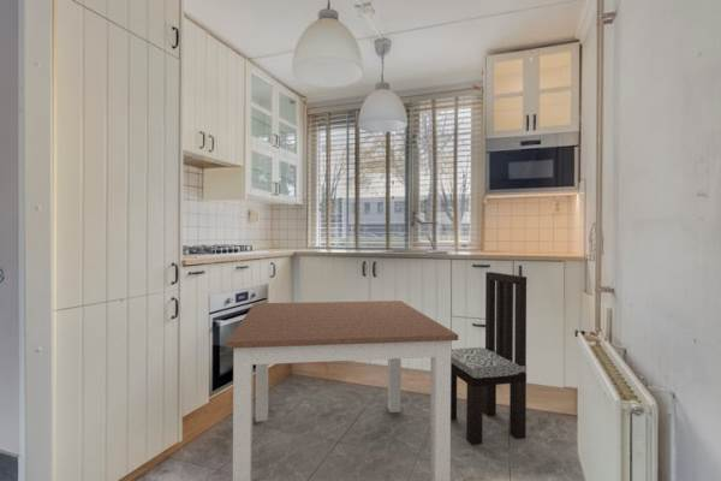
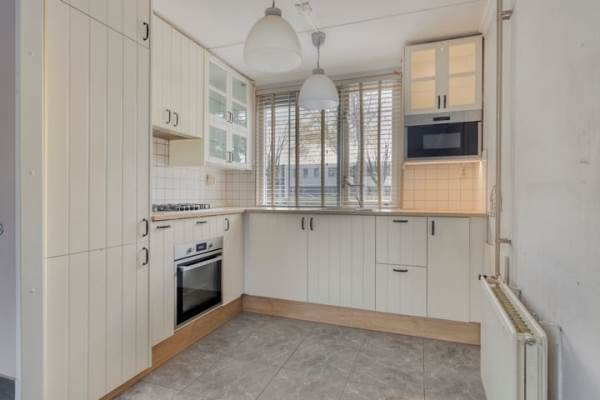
- dining chair (482, 350)
- dining table (332, 361)
